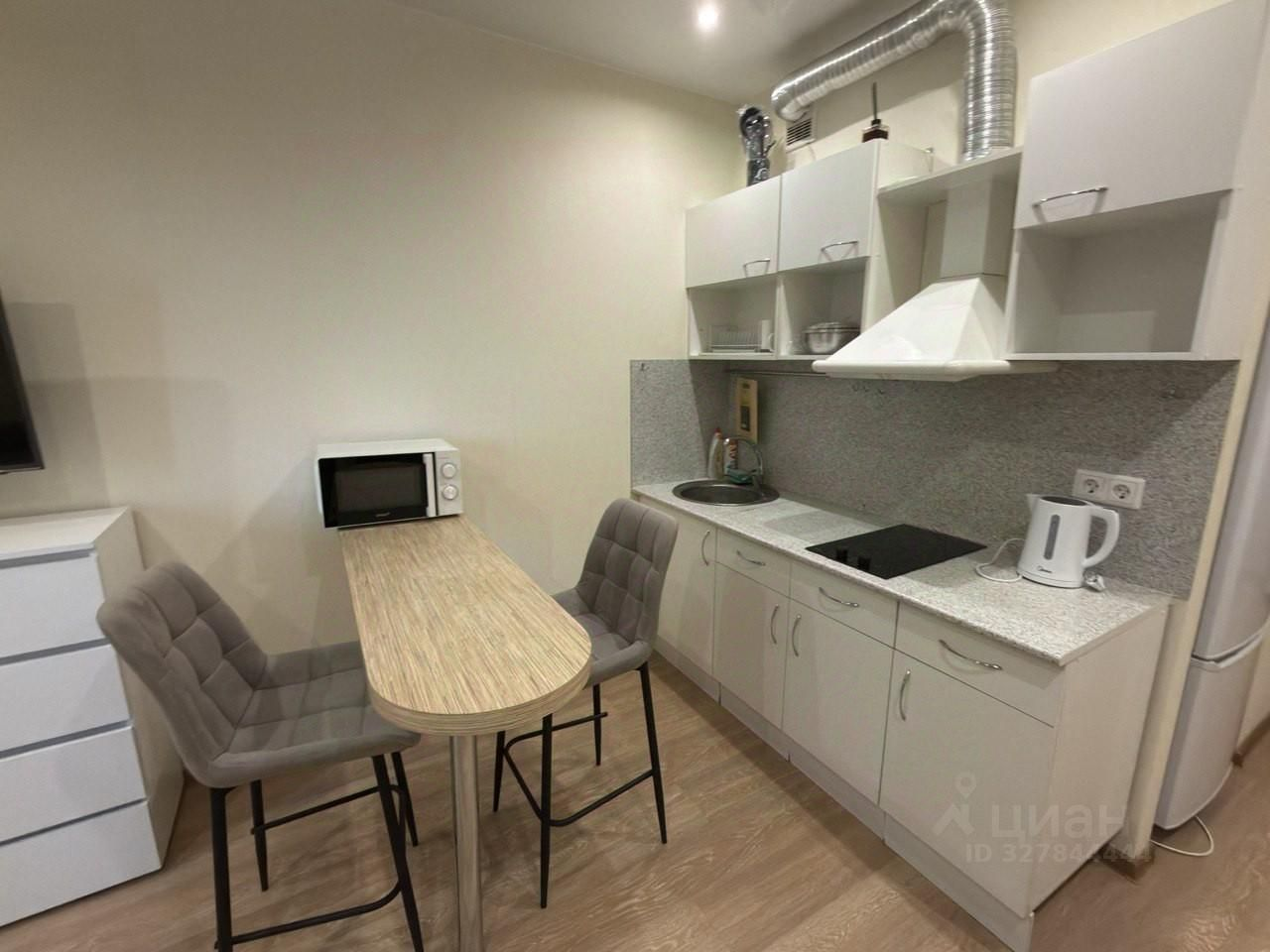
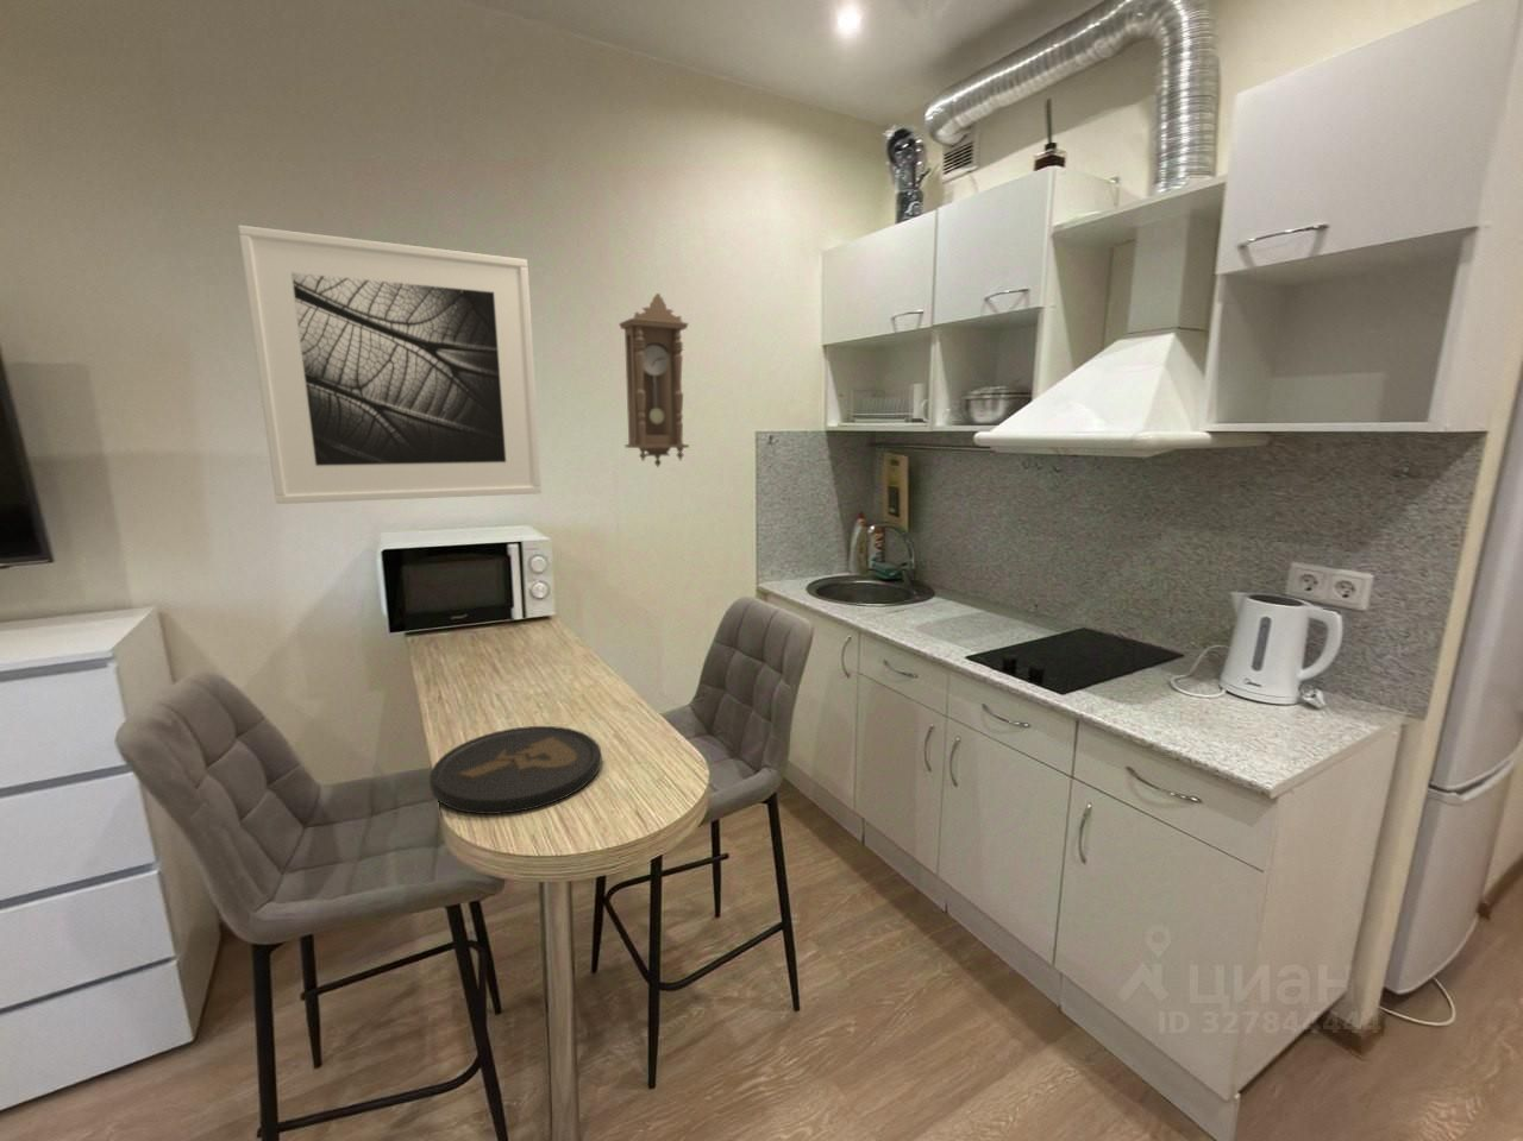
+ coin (519, 765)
+ pendulum clock (655, 382)
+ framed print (407, 375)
